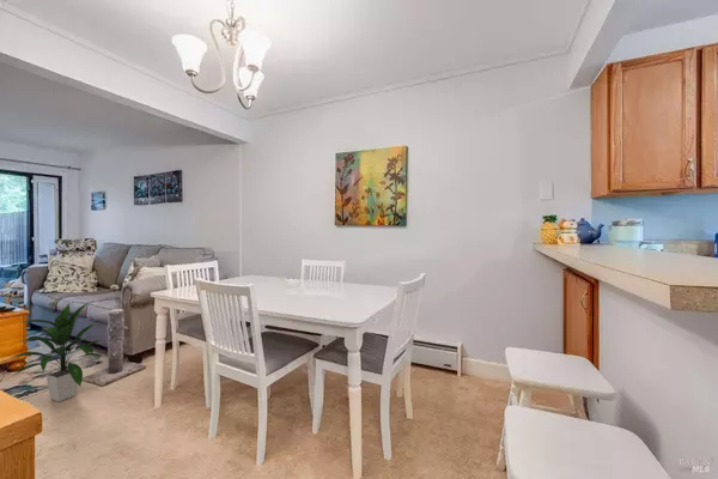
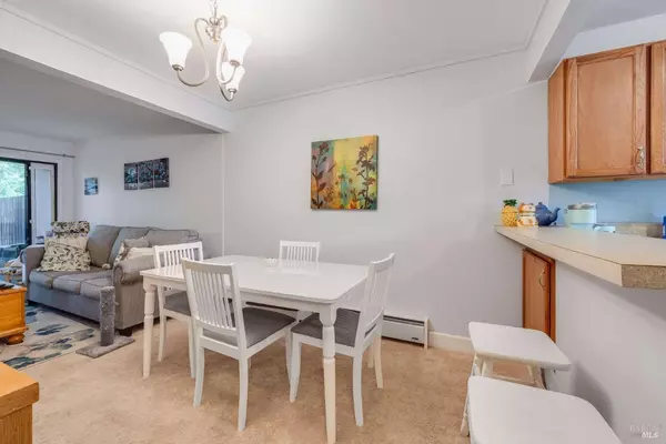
- indoor plant (62, 351)
